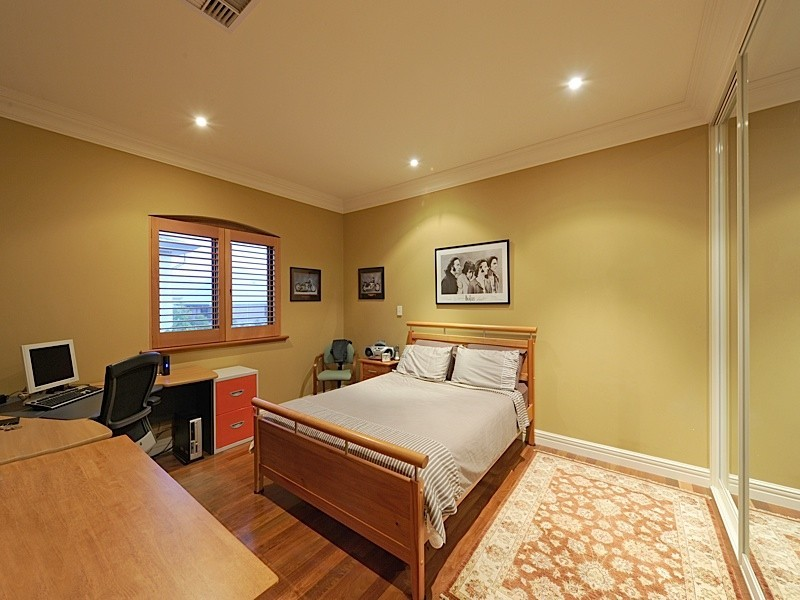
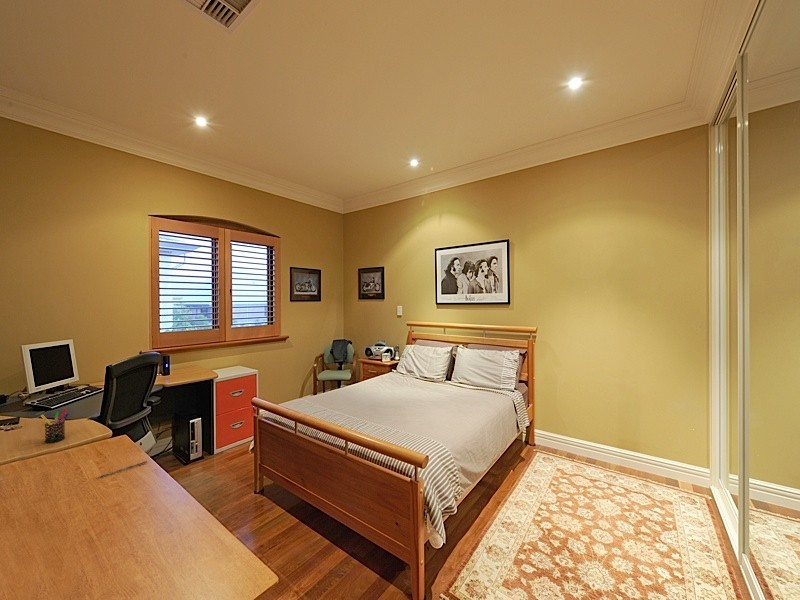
+ pen (123, 469)
+ pen holder (56, 424)
